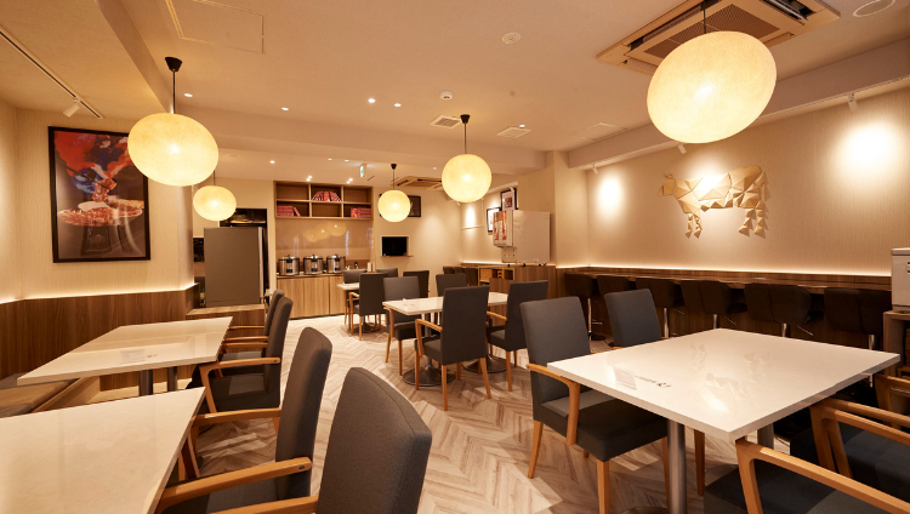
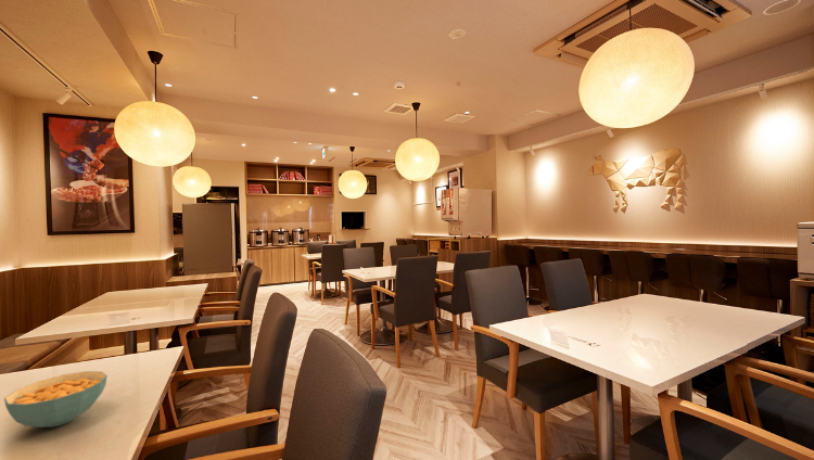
+ cereal bowl (59, 404)
